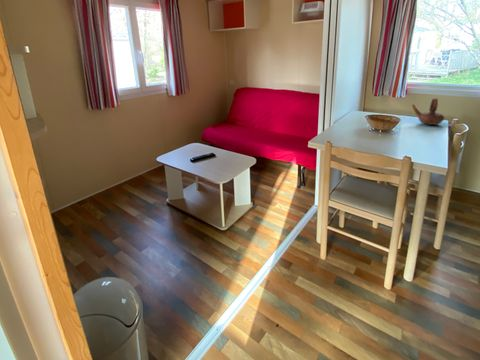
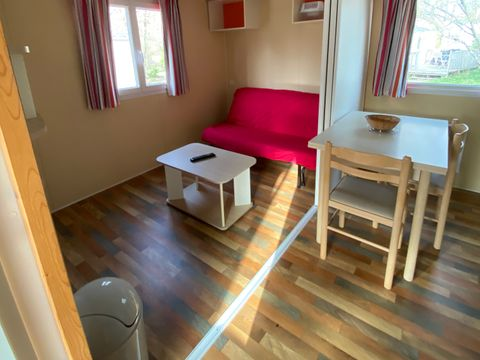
- teapot (427, 112)
